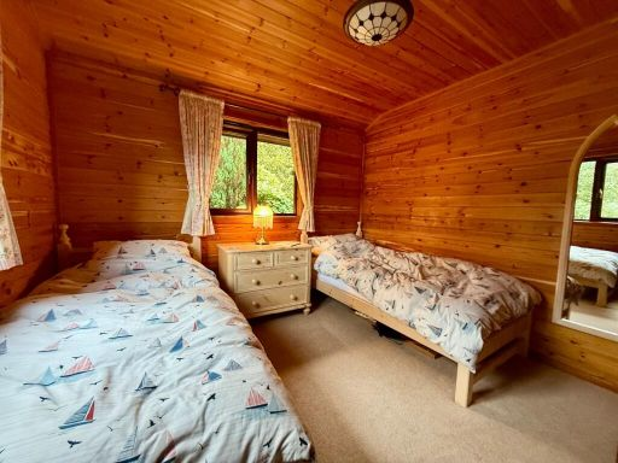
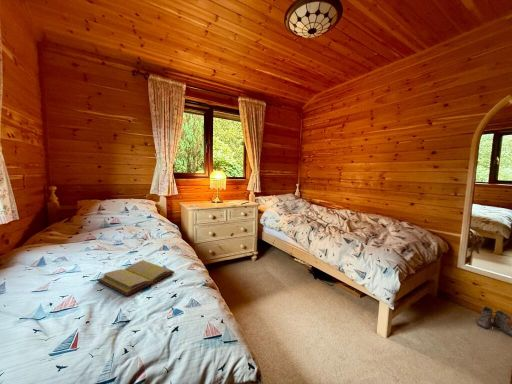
+ boots (494, 319)
+ diary (137, 274)
